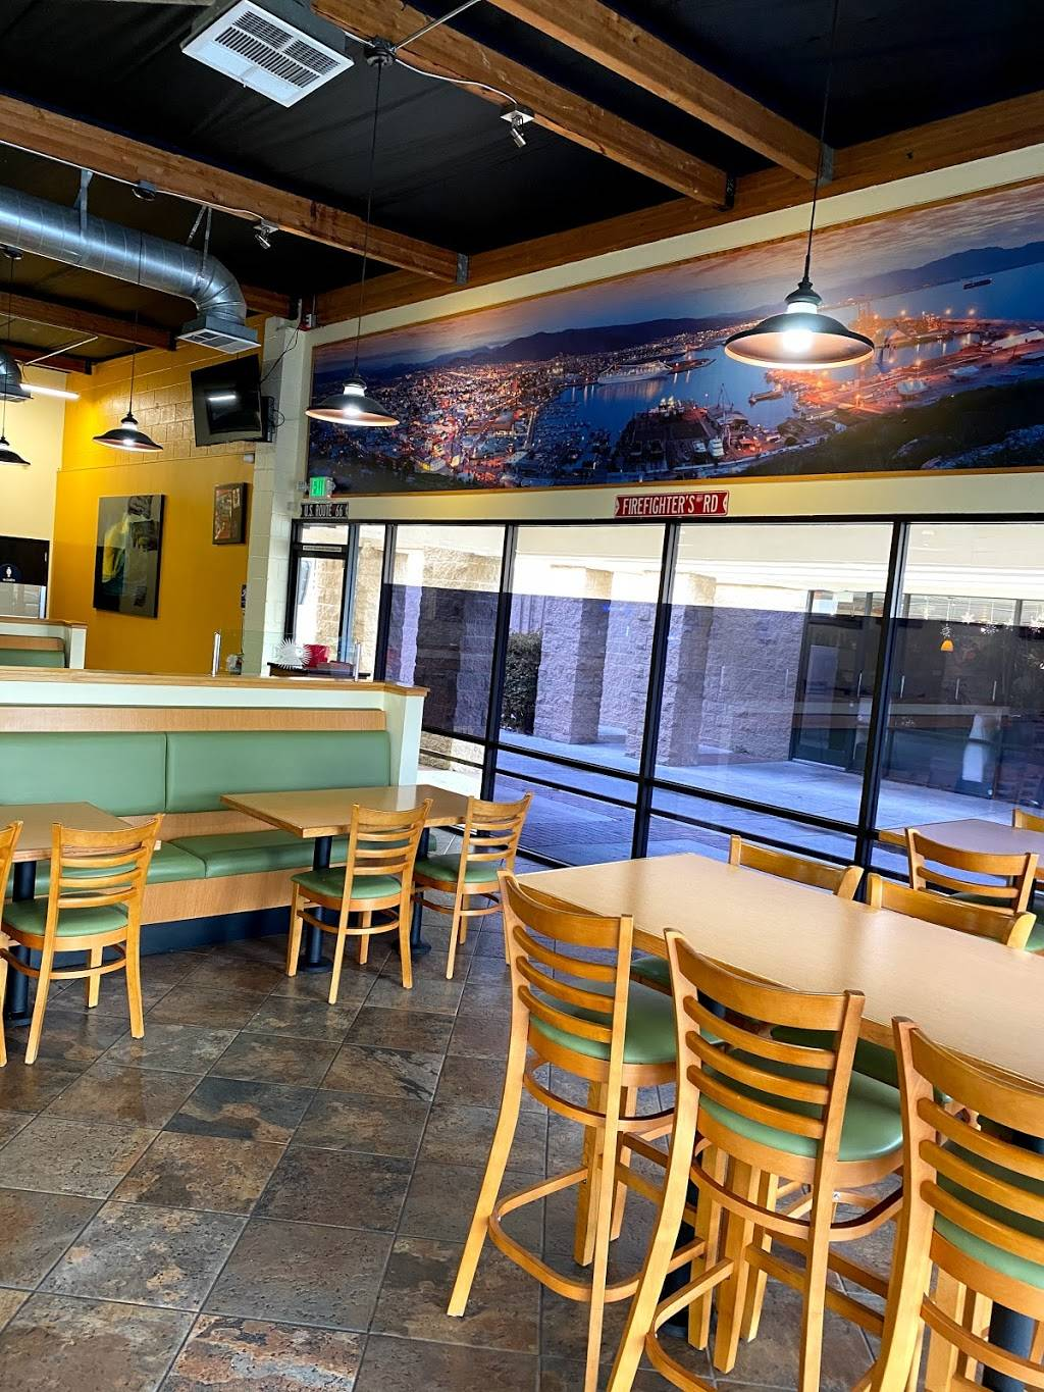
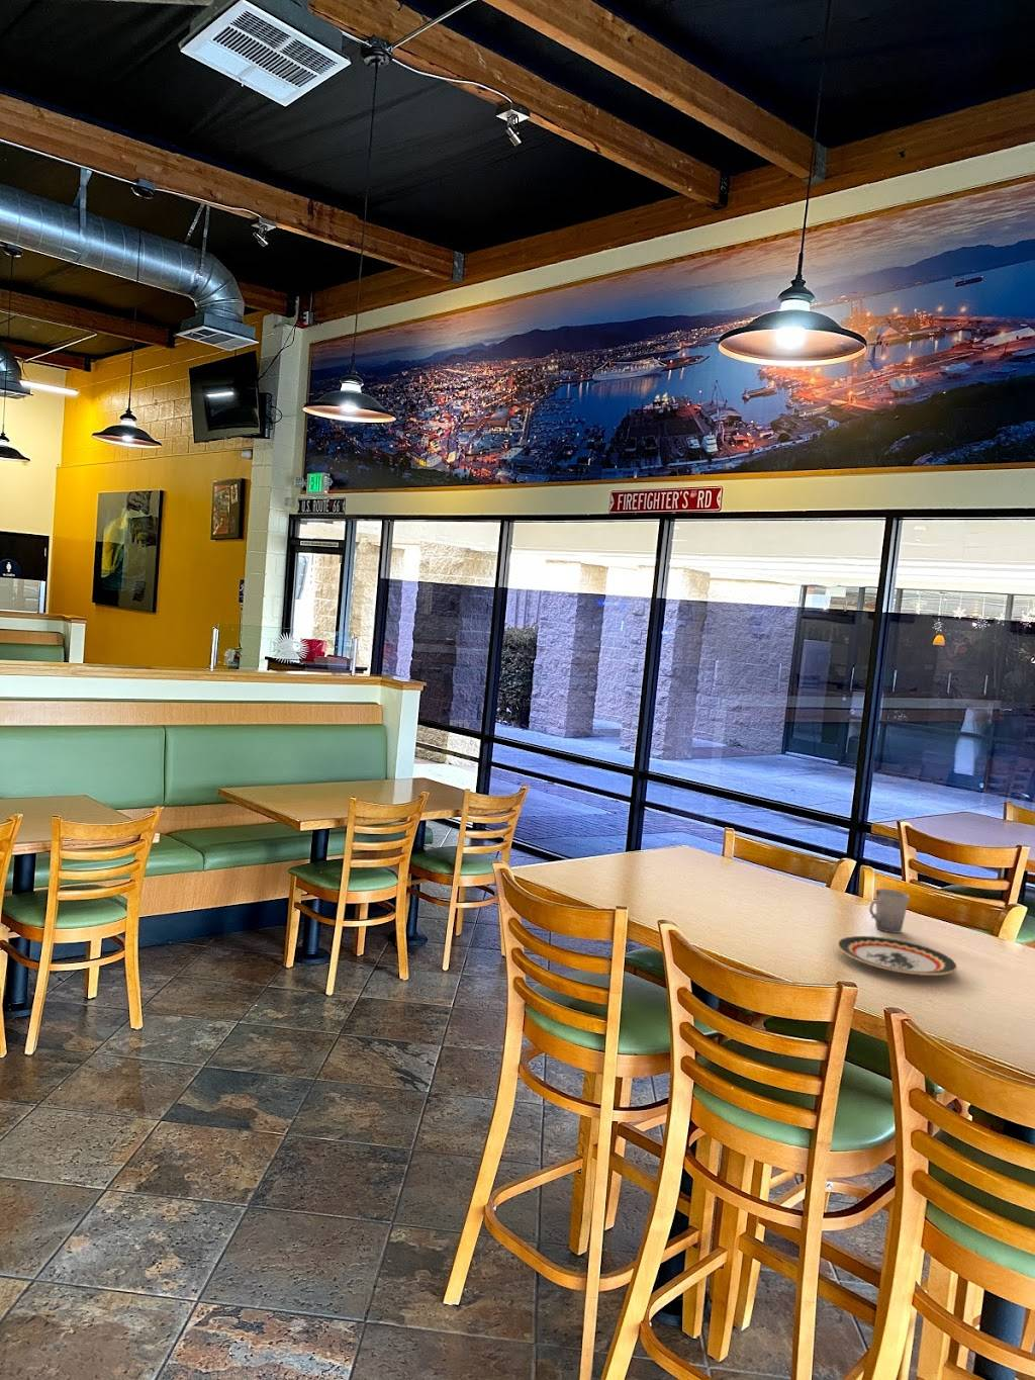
+ cup (885, 911)
+ plate (896, 957)
